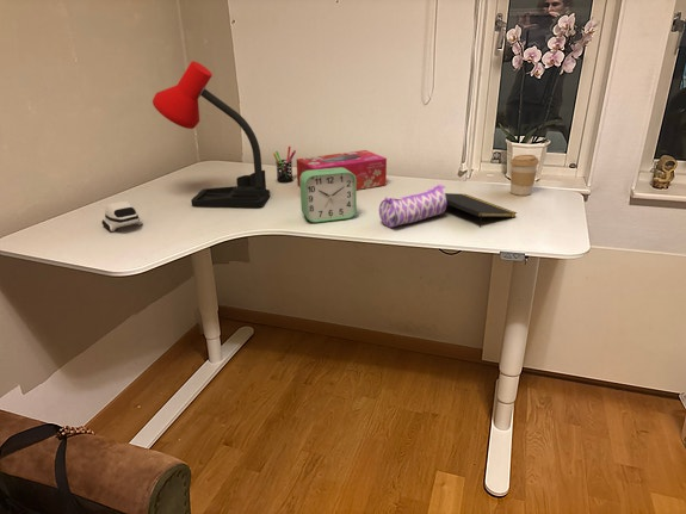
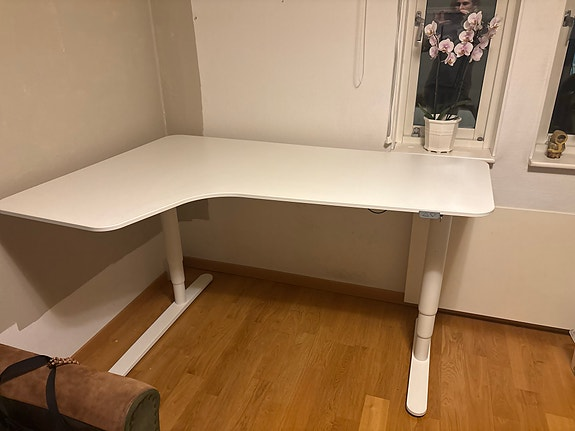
- tissue box (342, 167)
- pen holder (283, 163)
- desk lamp (198, 122)
- alarm clock (328, 193)
- coffee cup (523, 174)
- pencil case (413, 205)
- computer mouse (122, 215)
- notepad (471, 204)
